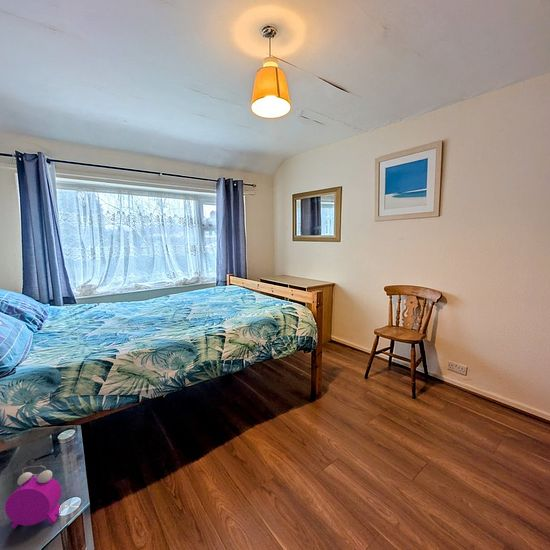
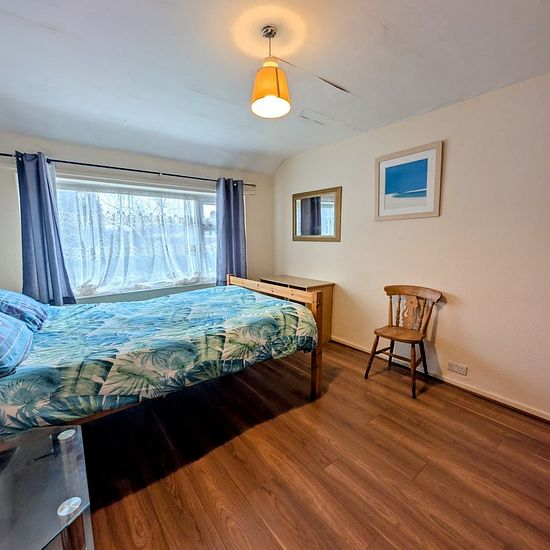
- alarm clock (34, 494)
